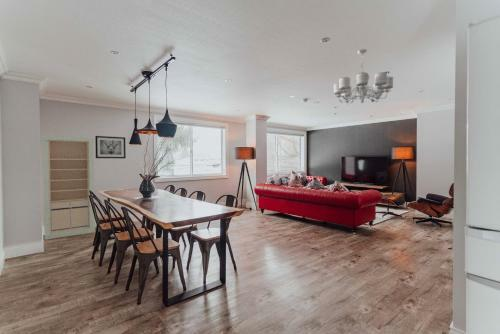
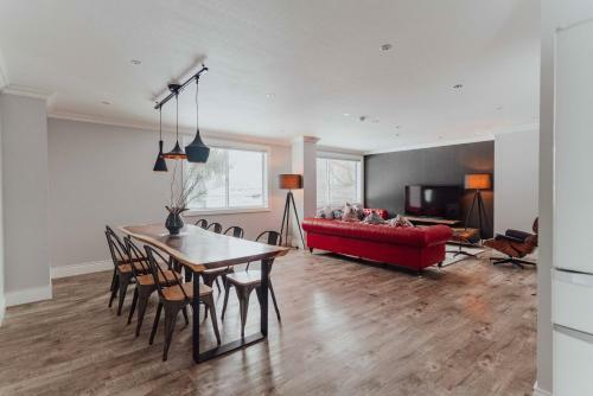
- chandelier (362, 77)
- storage cabinet (69, 185)
- wall art (110, 147)
